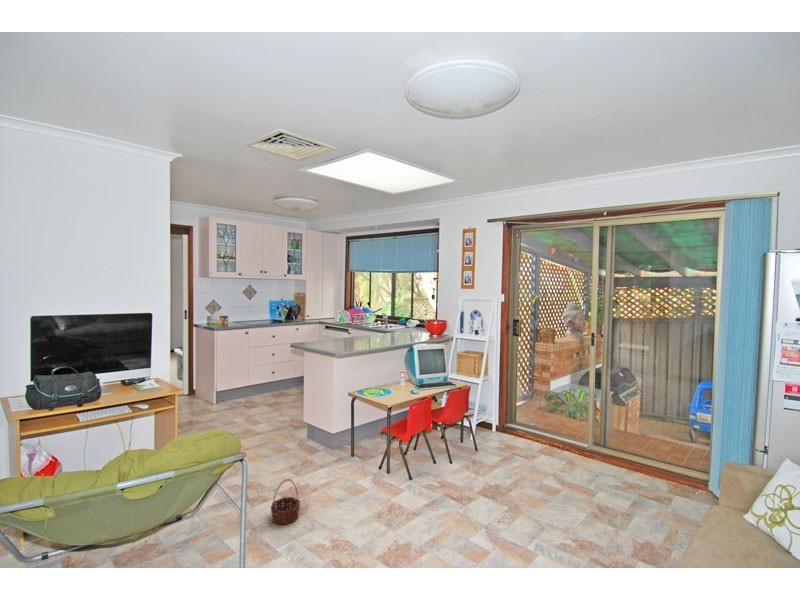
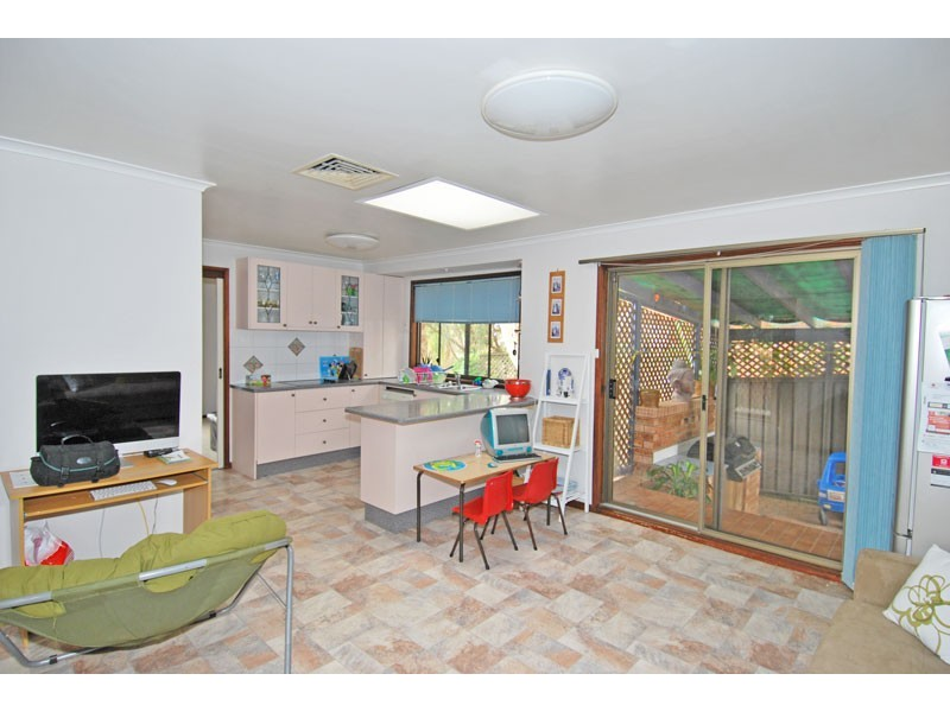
- basket (285, 498)
